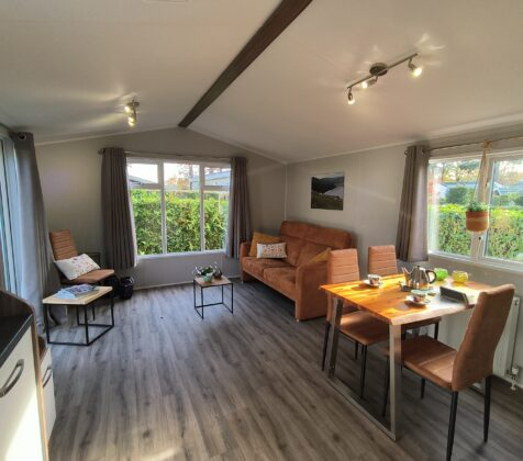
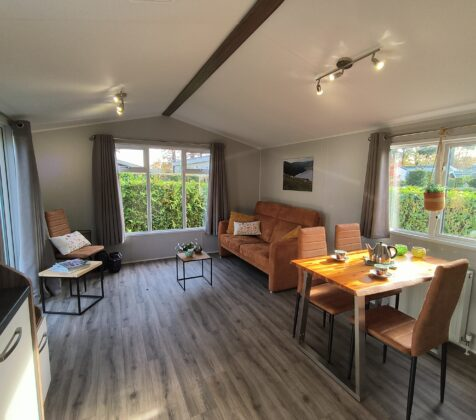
- notepad (453, 294)
